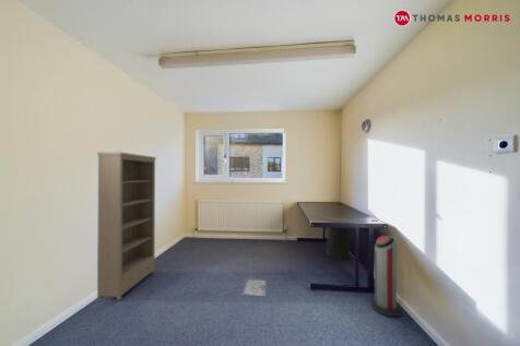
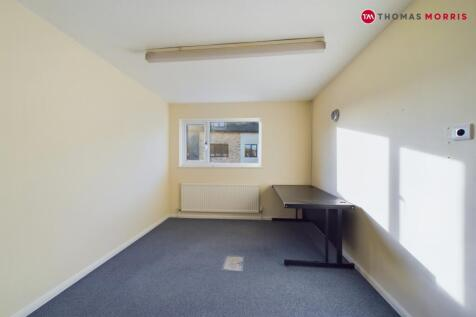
- trash can (336, 232)
- bookshelf (129, 219)
- air purifier (385, 272)
